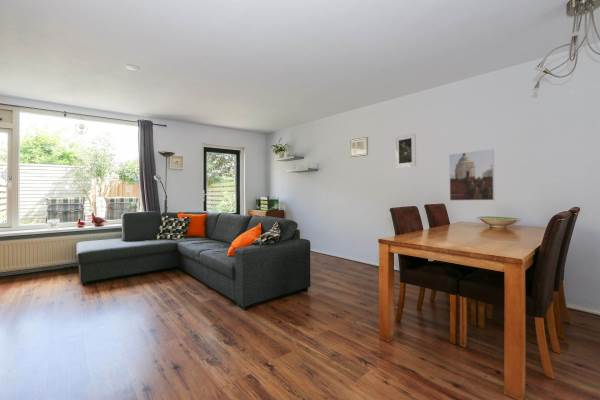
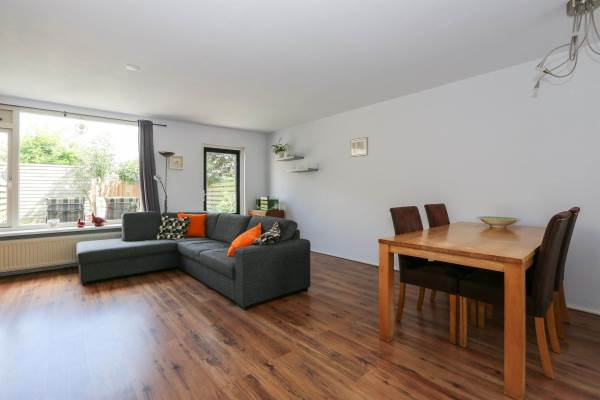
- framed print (470, 176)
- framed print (405, 151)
